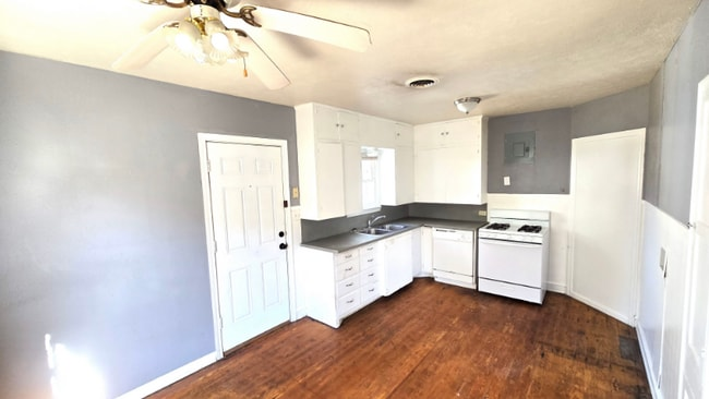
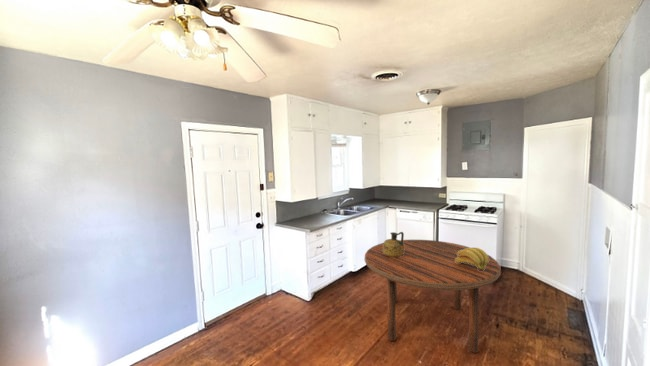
+ ceramic jug (393, 242)
+ dining table (427, 288)
+ banana bunch (470, 256)
